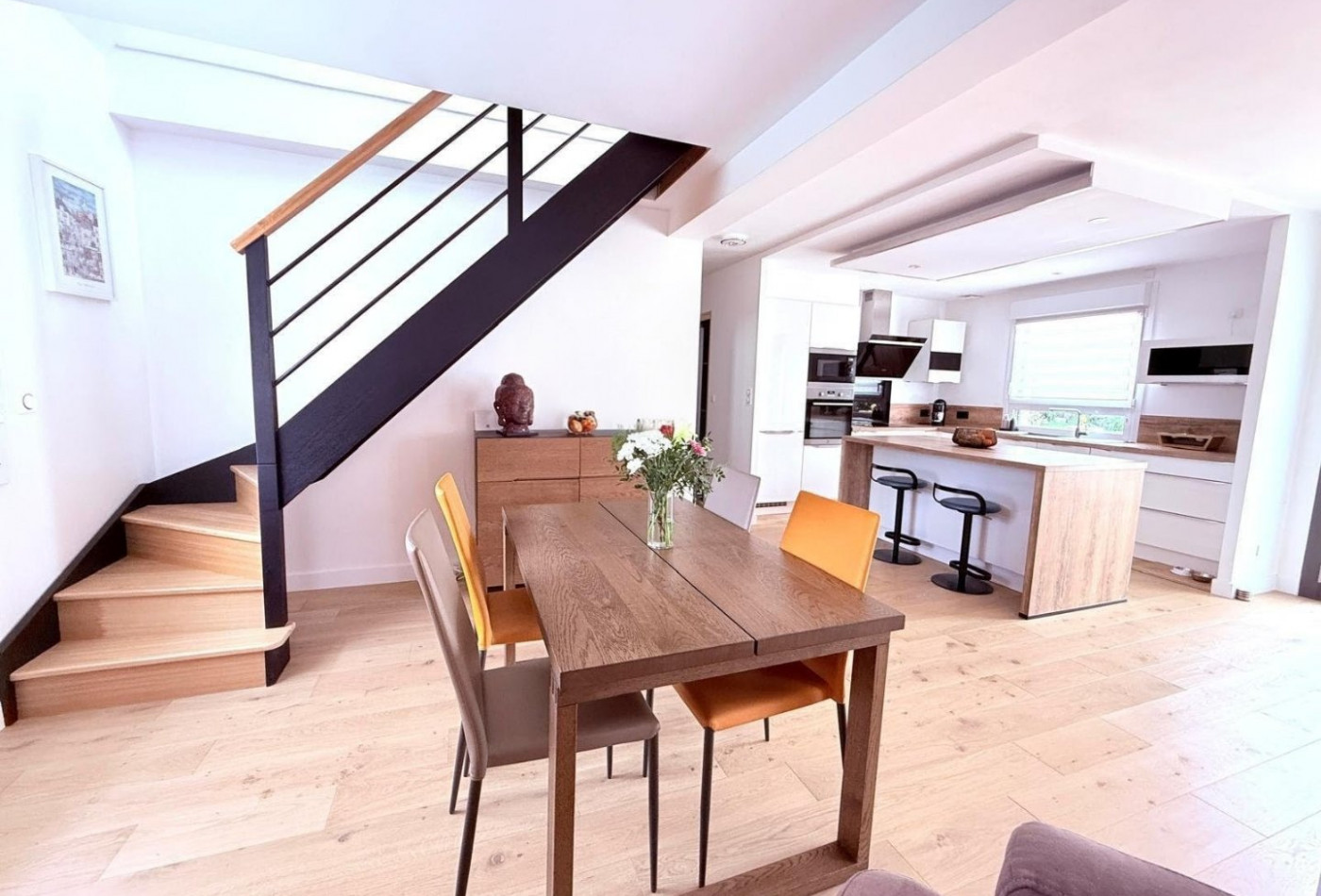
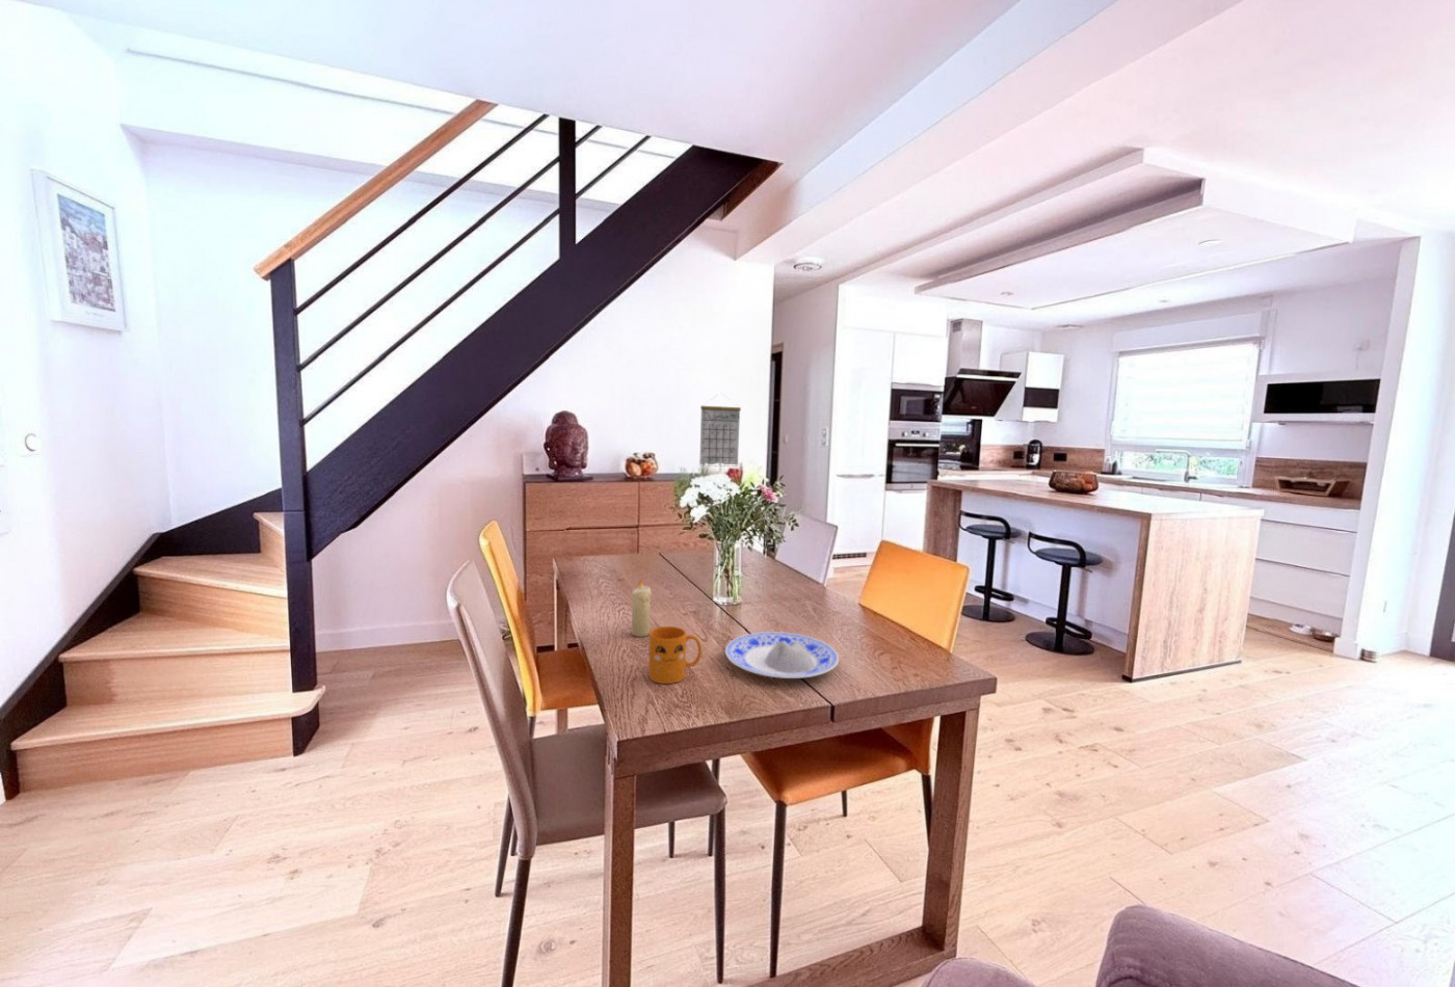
+ mug (675, 653)
+ calendar (720, 430)
+ candle (640, 606)
+ plate (782, 651)
